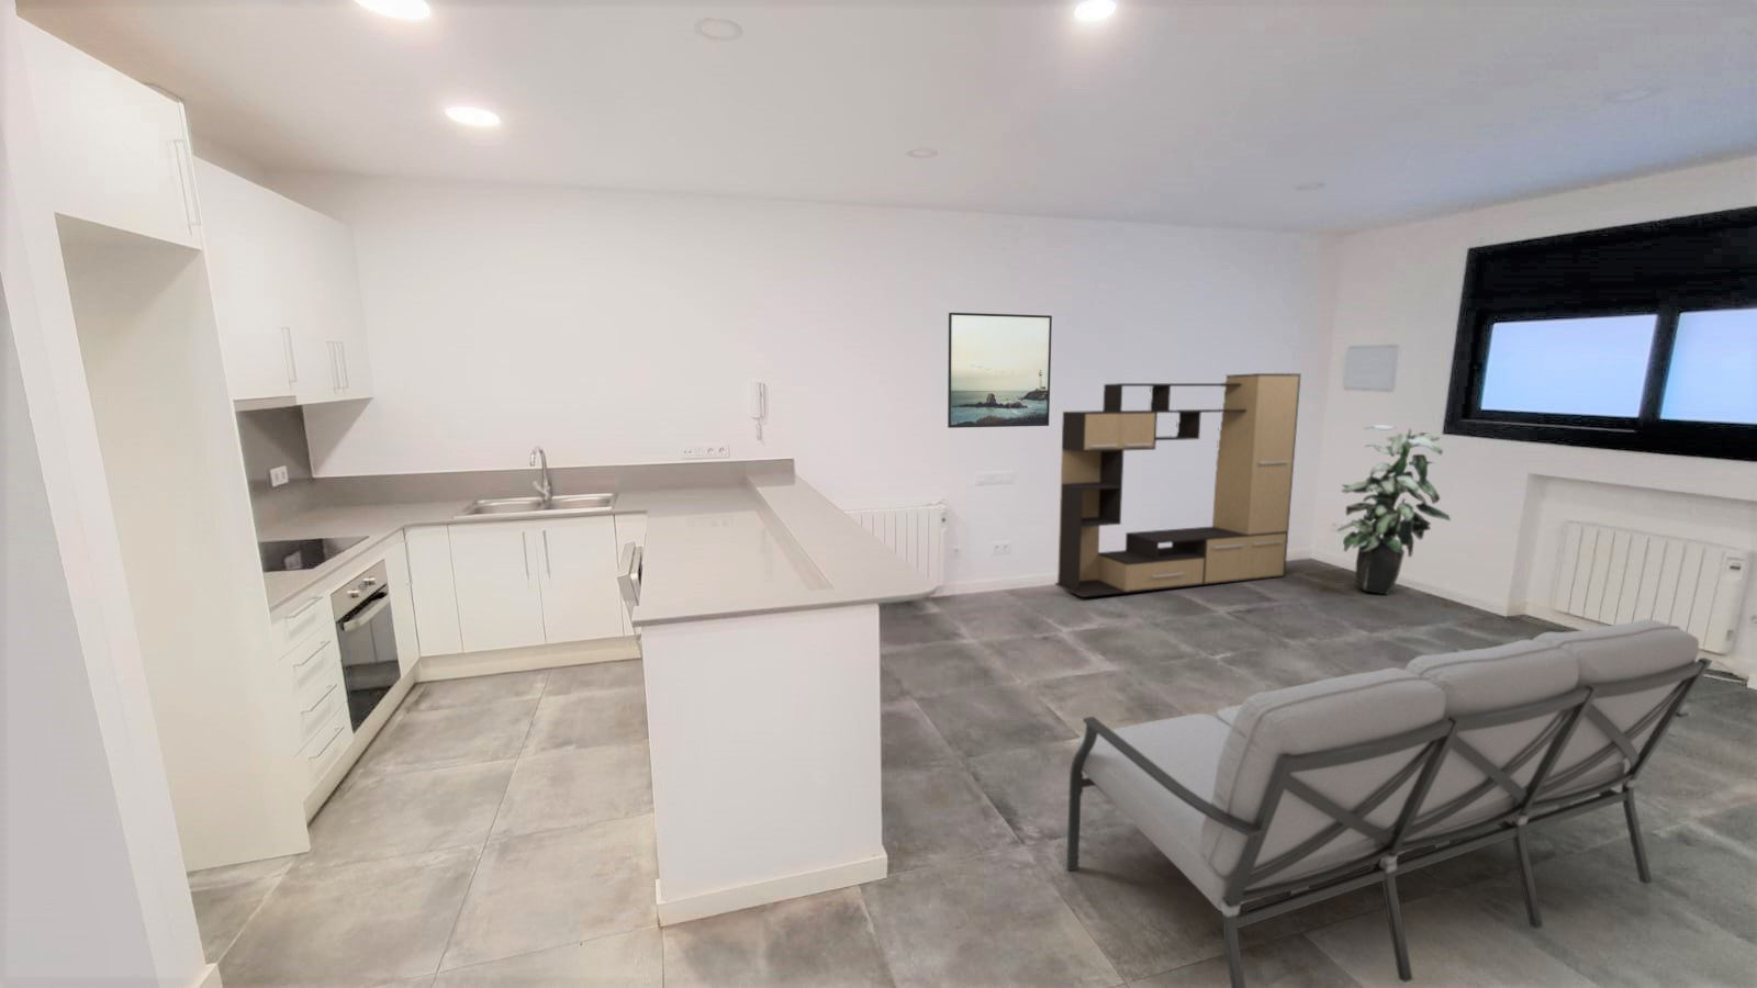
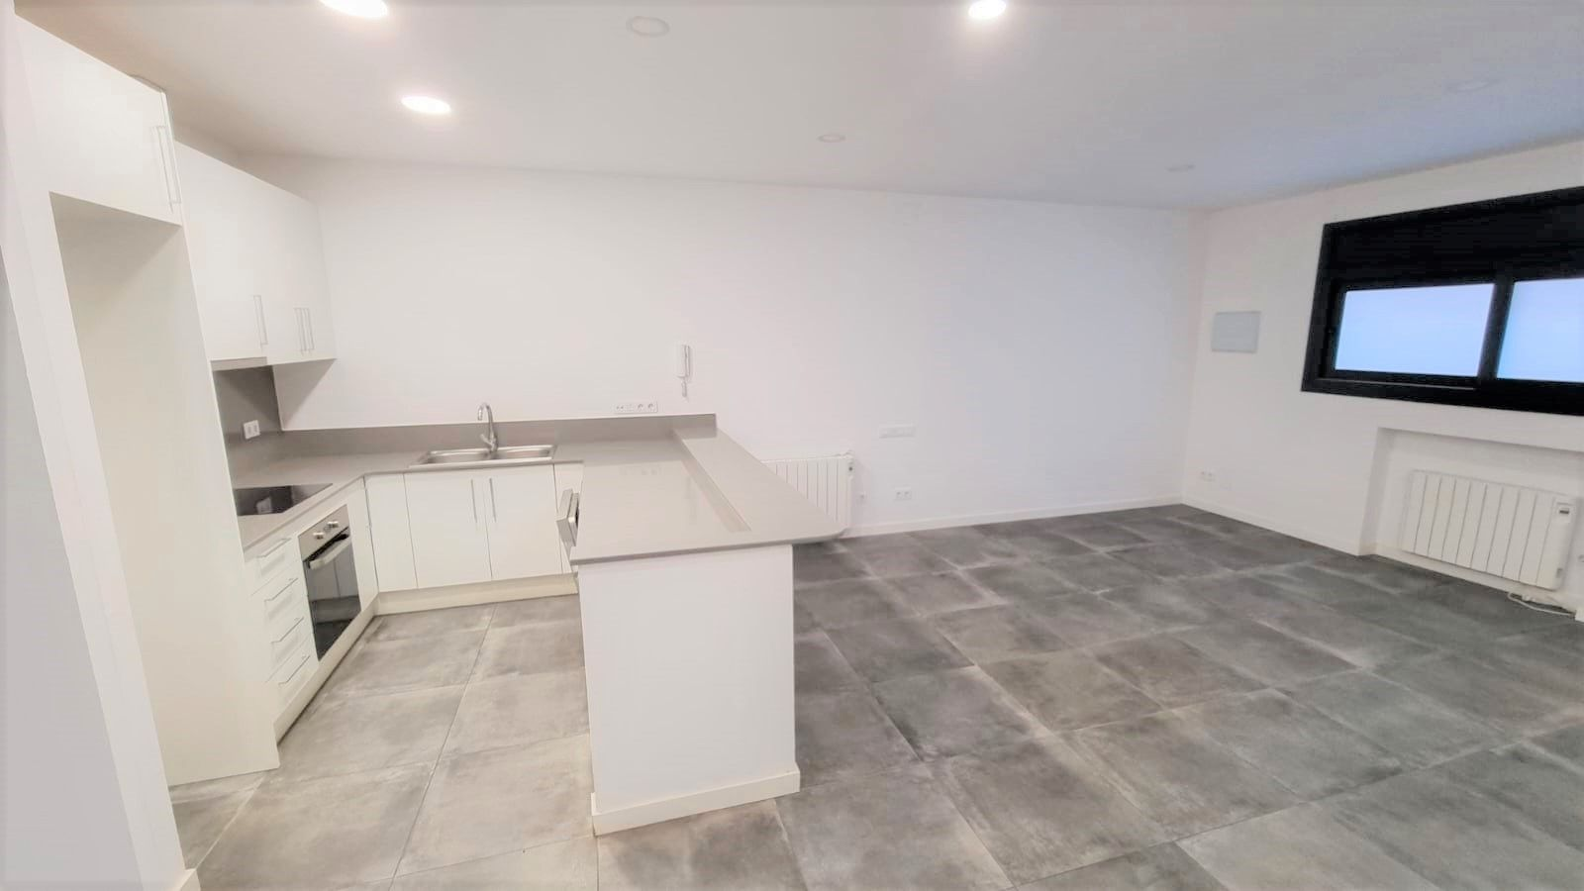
- media console (1214, 483)
- indoor plant (1385, 508)
- sofa (1368, 750)
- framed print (999, 372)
